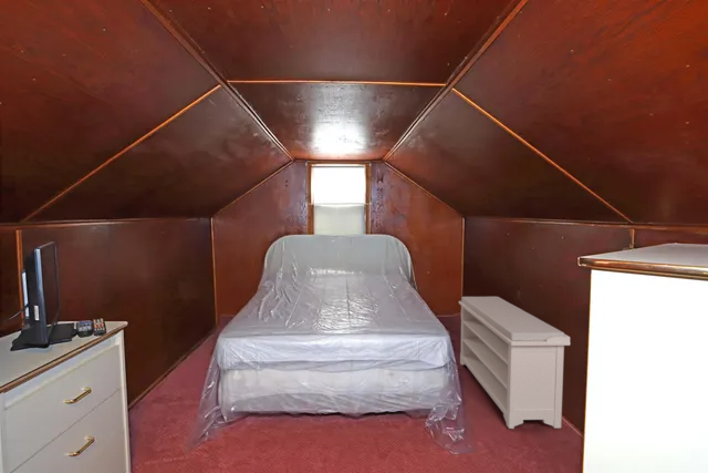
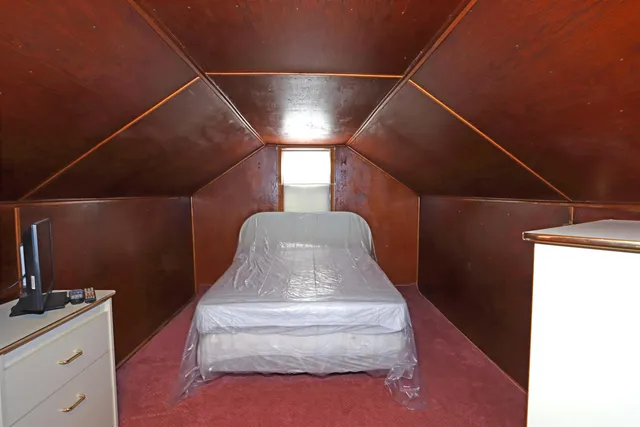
- bench (502, 350)
